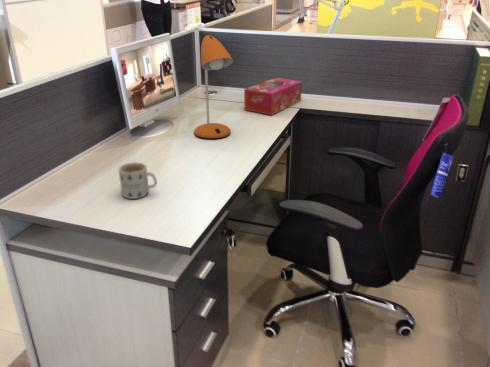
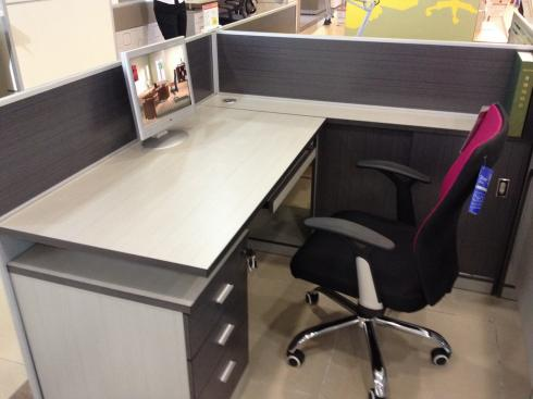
- desk lamp (207, 88)
- mug (139, 181)
- tissue box (273, 95)
